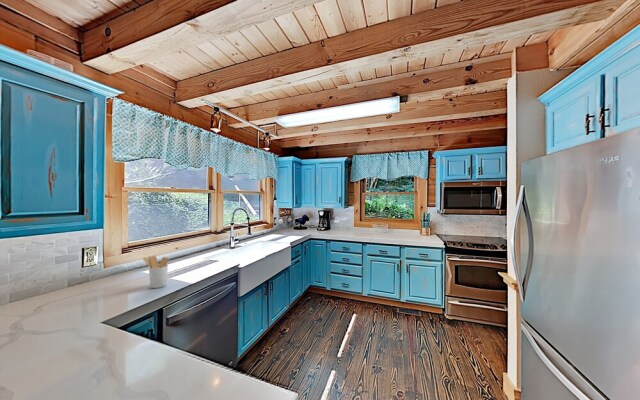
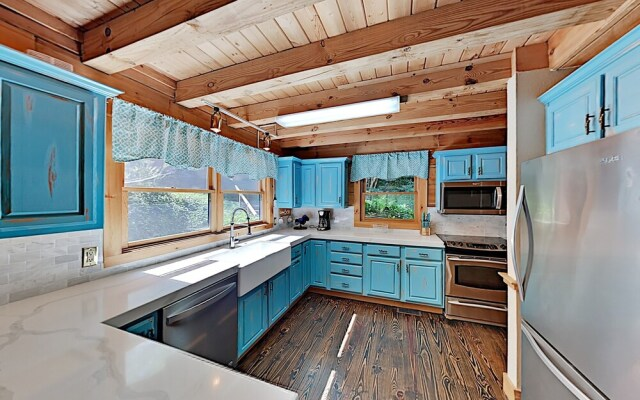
- utensil holder (155, 270)
